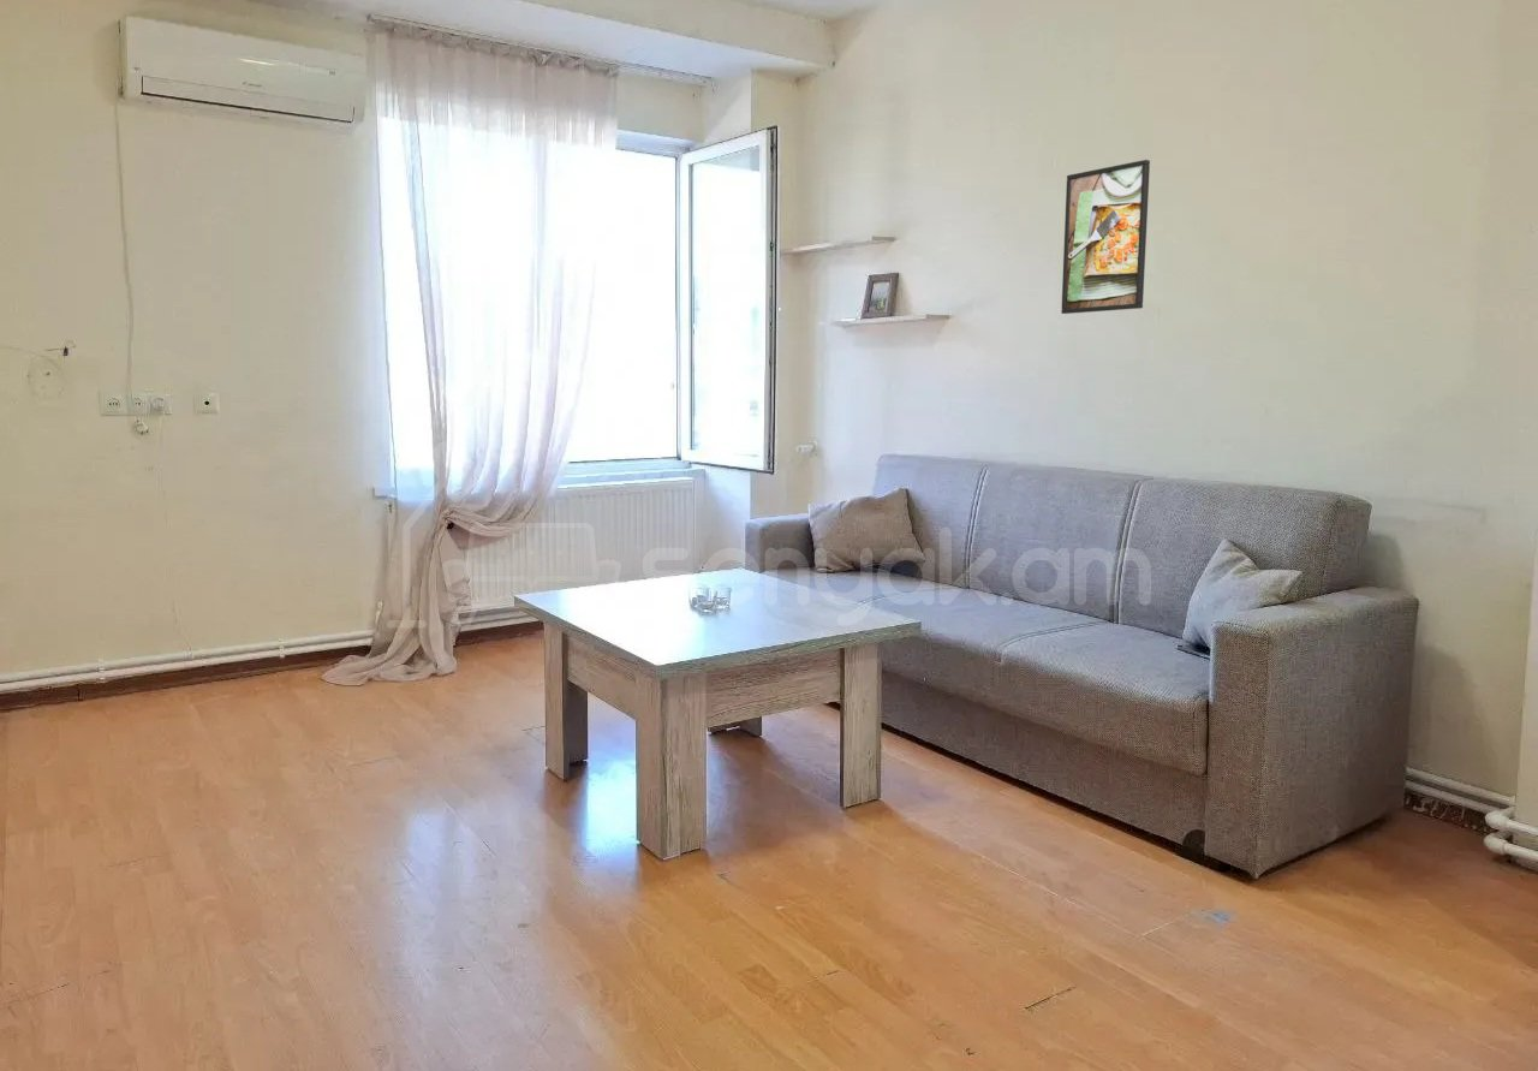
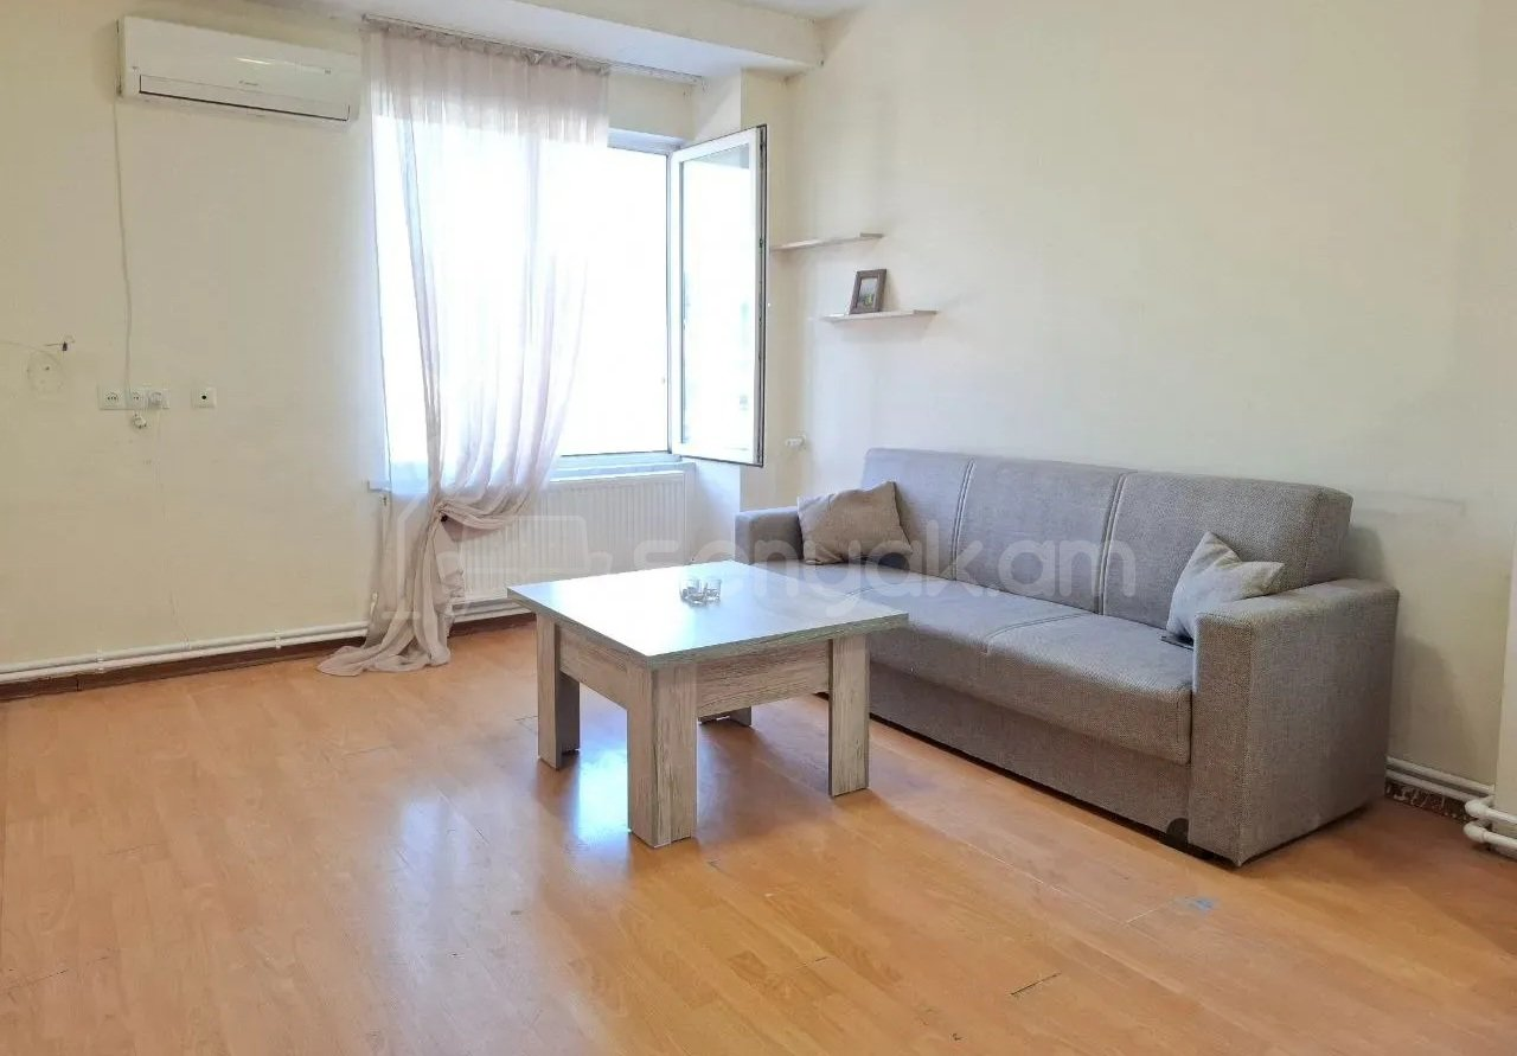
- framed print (1103, 239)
